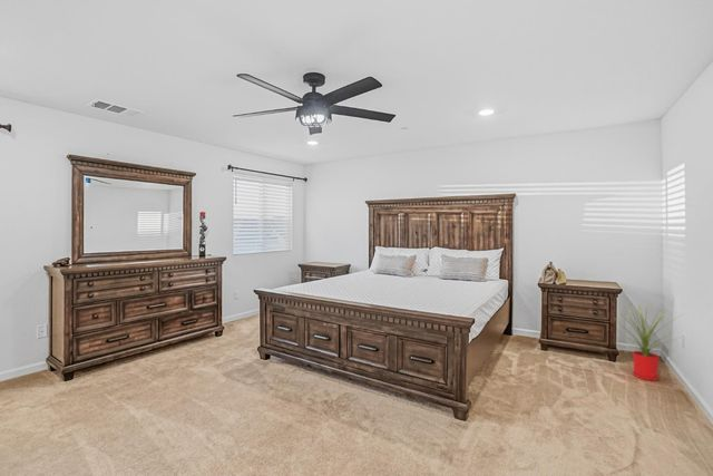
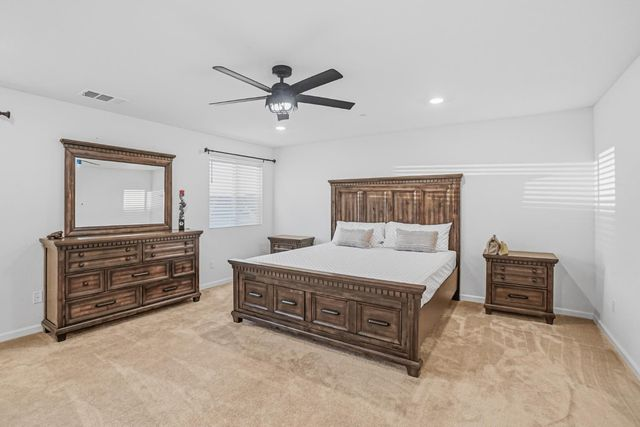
- house plant (646, 339)
